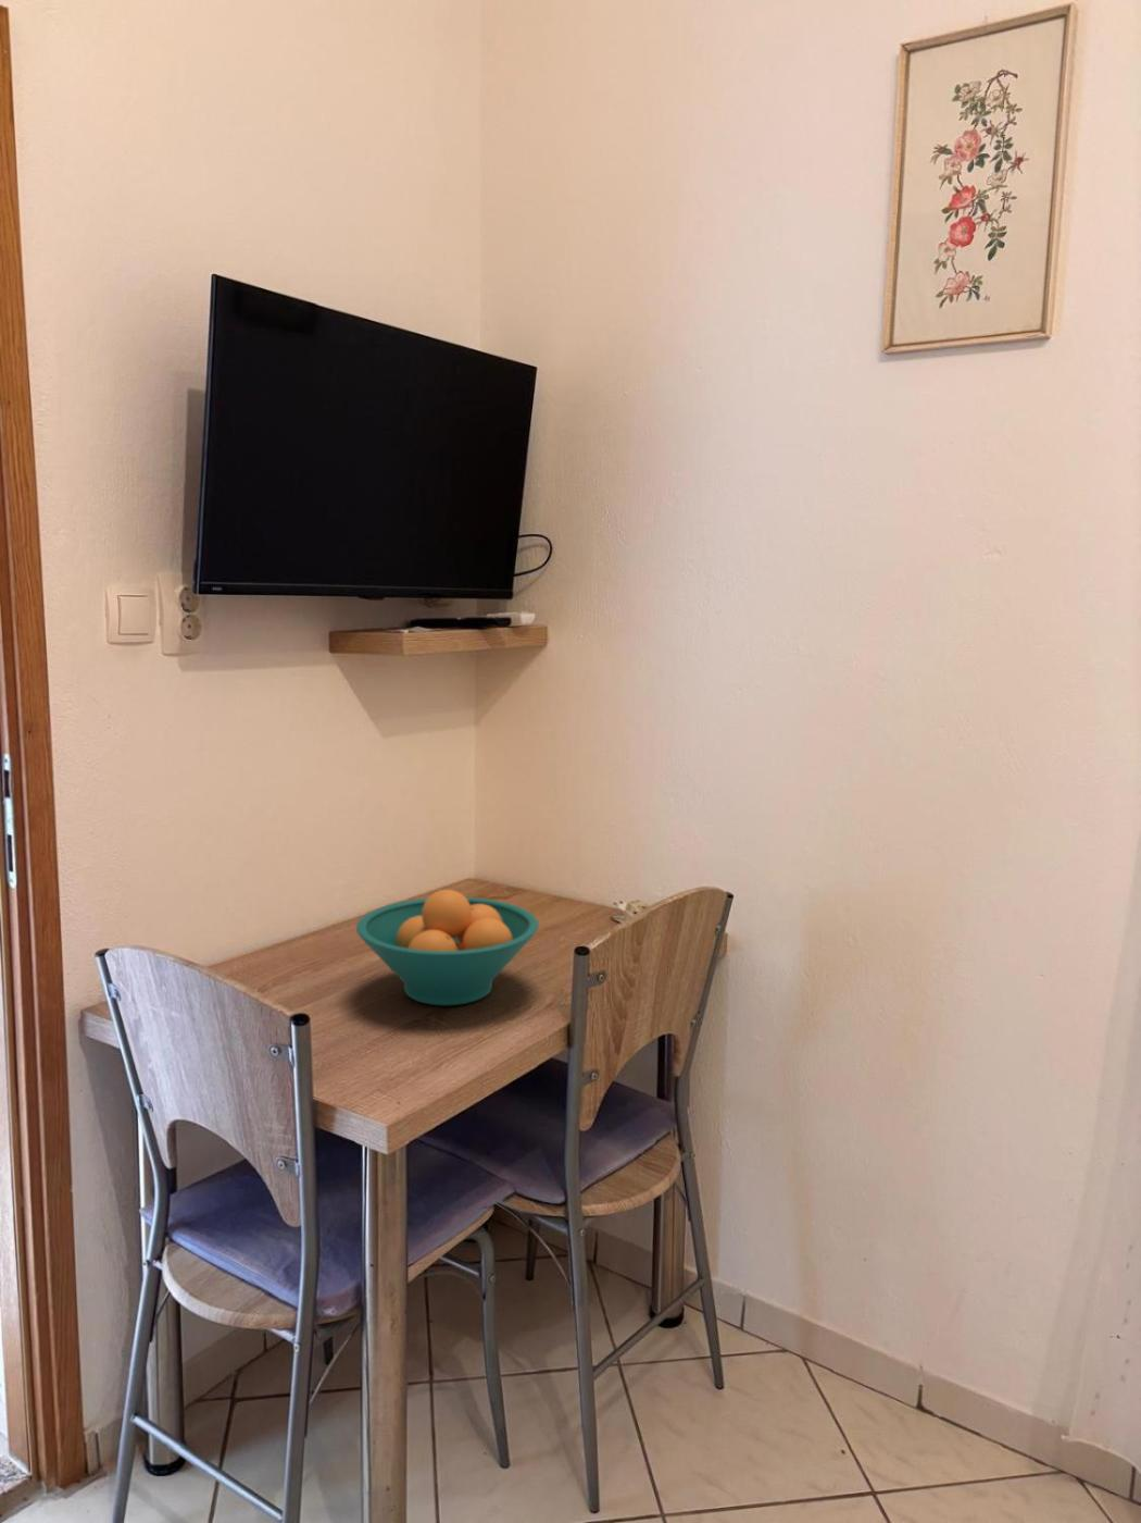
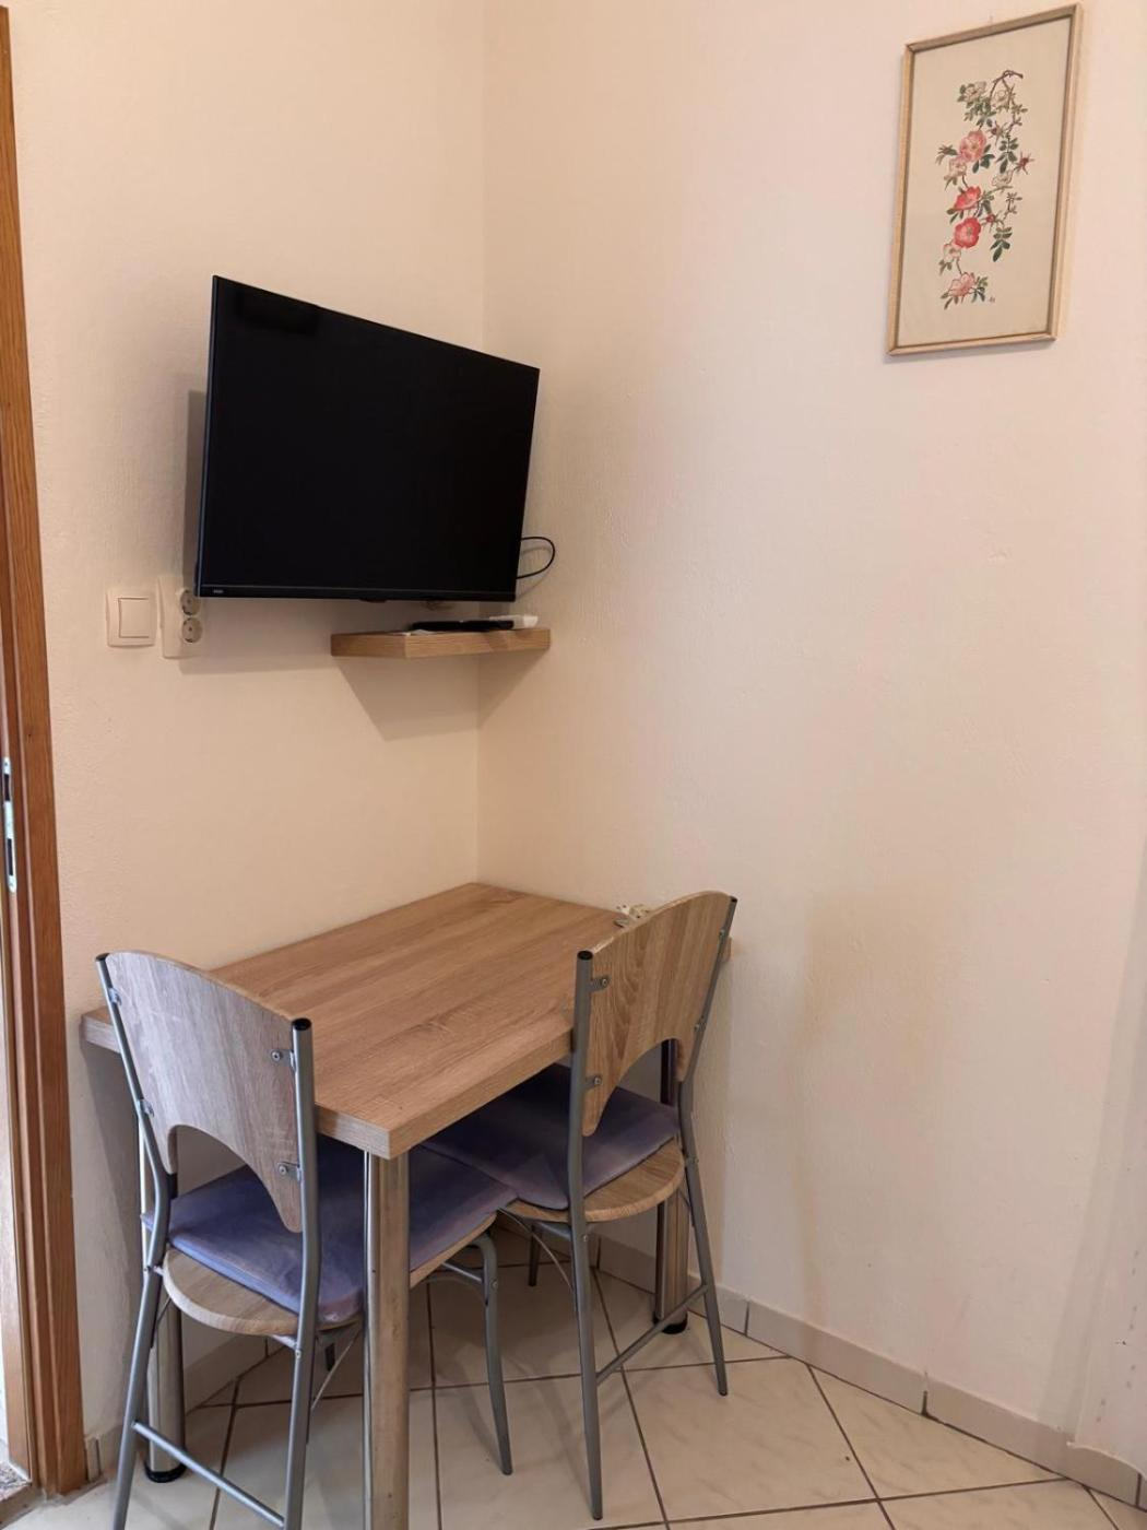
- fruit bowl (448, 941)
